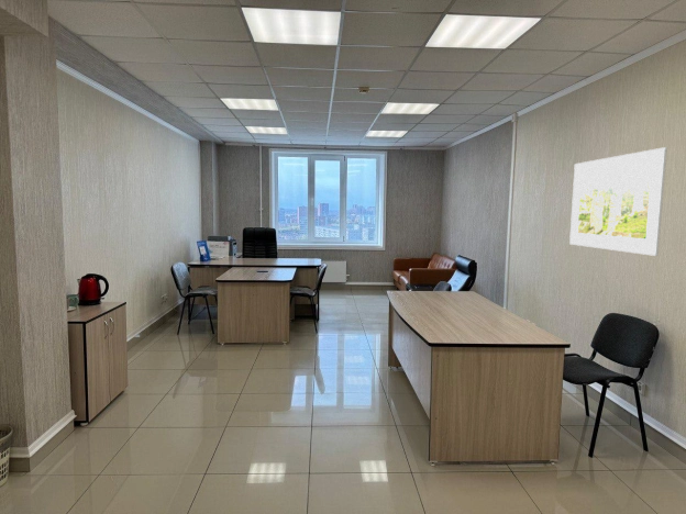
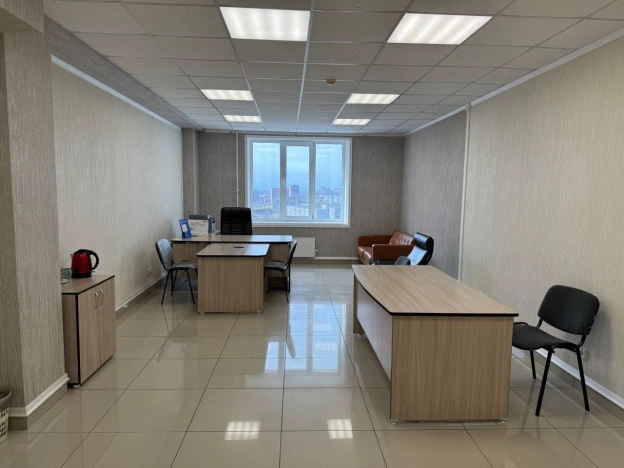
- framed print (610, 203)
